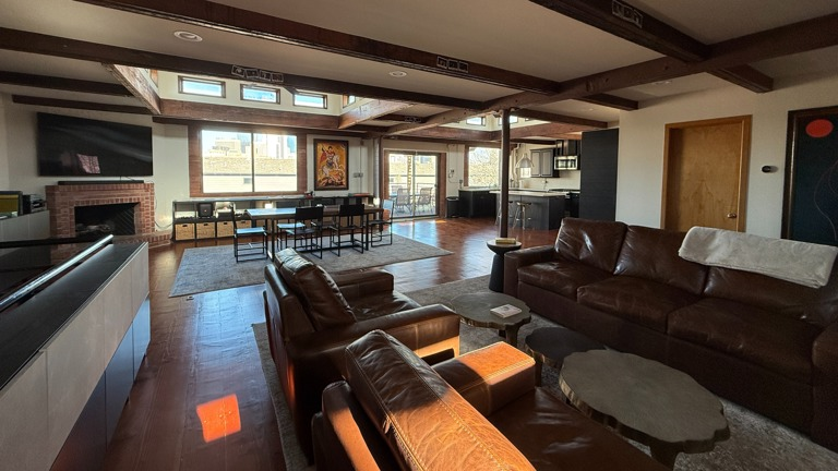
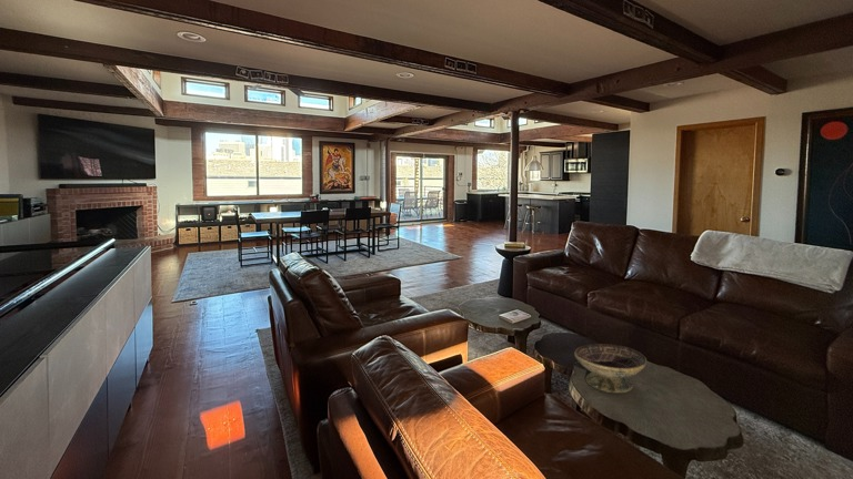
+ decorative bowl (609, 368)
